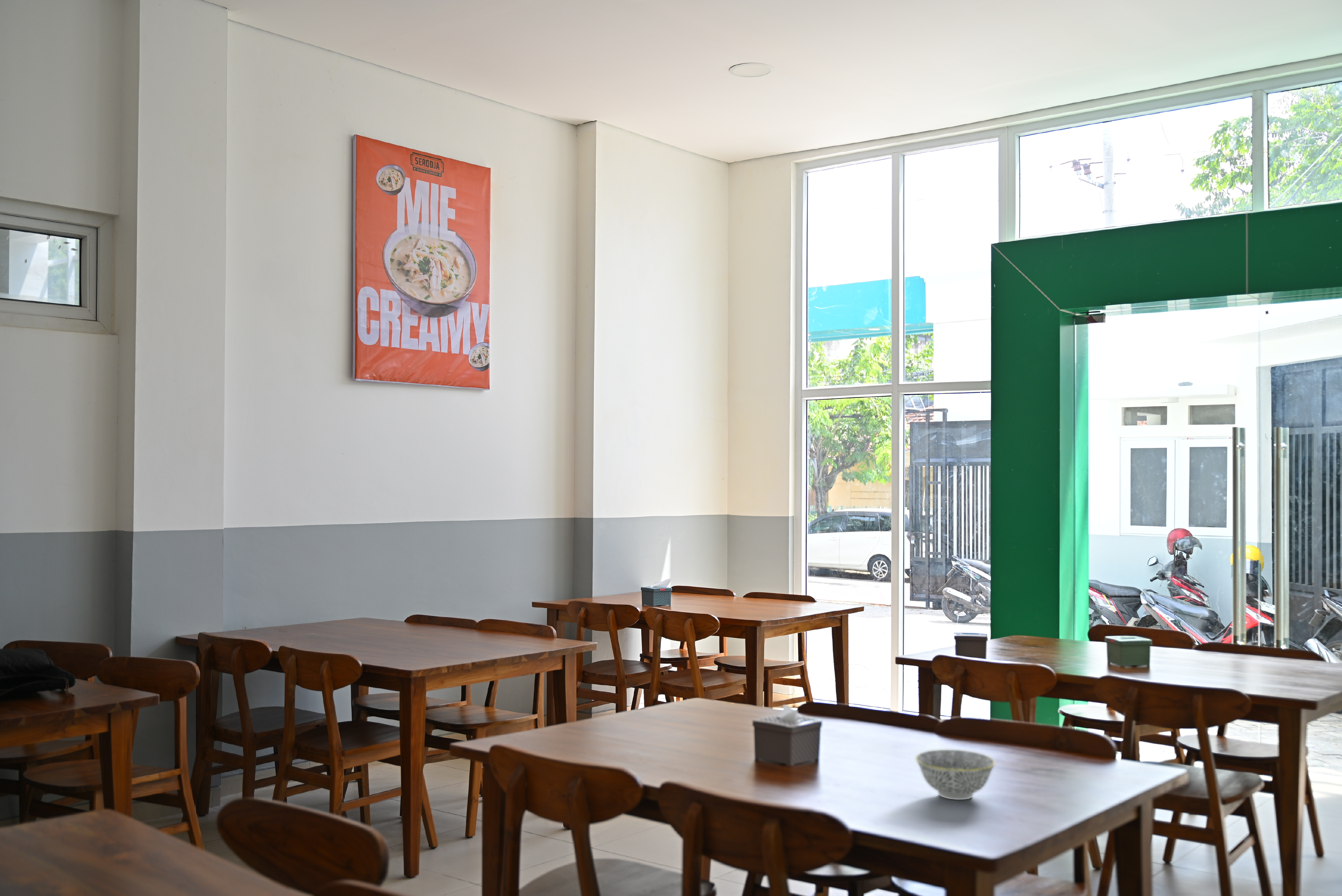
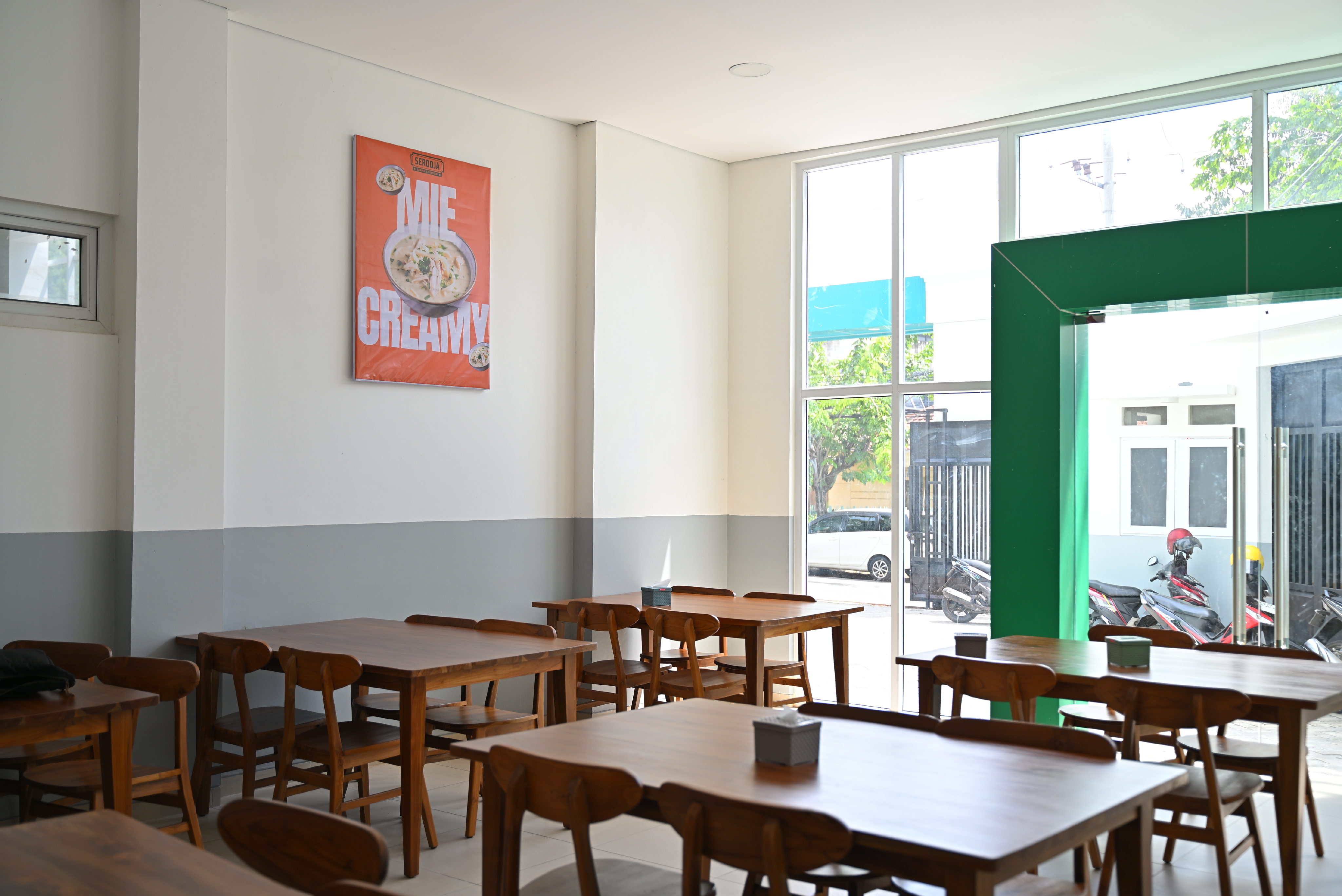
- bowl (955, 777)
